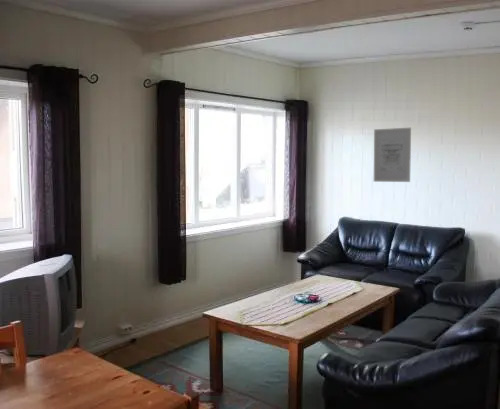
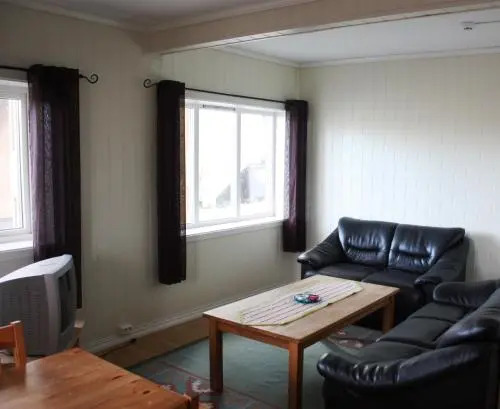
- wall art (391, 155)
